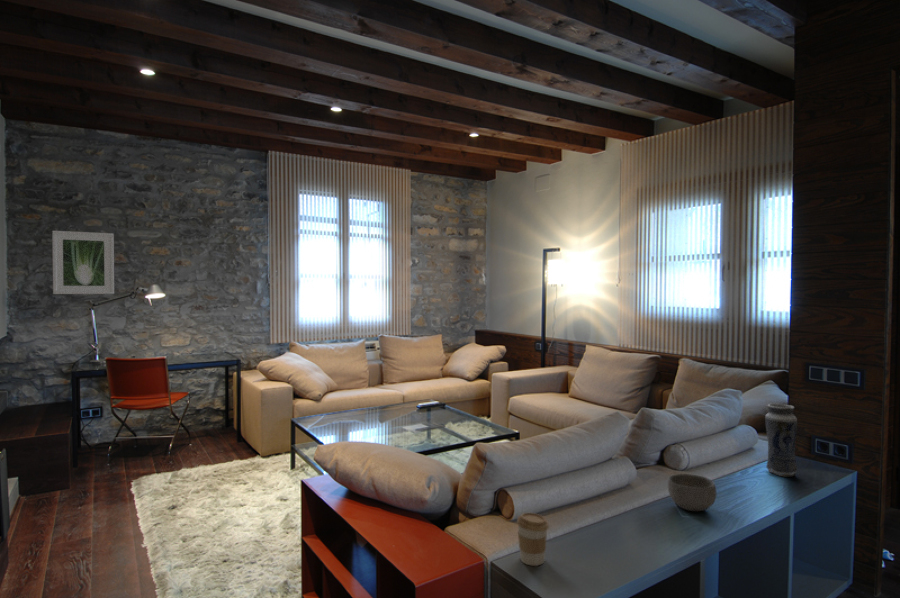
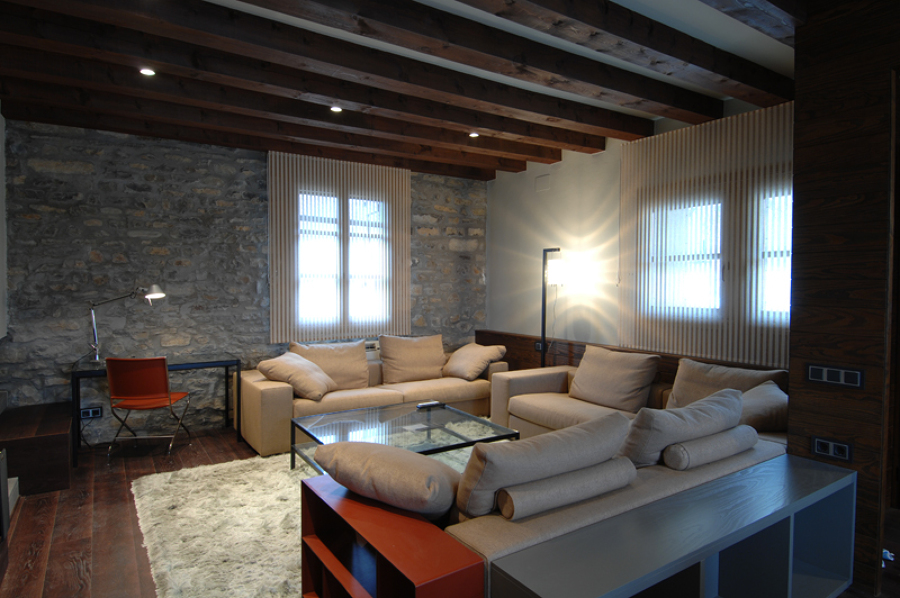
- coffee cup (532, 537)
- bowl (691, 493)
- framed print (84, 263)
- vase (780, 438)
